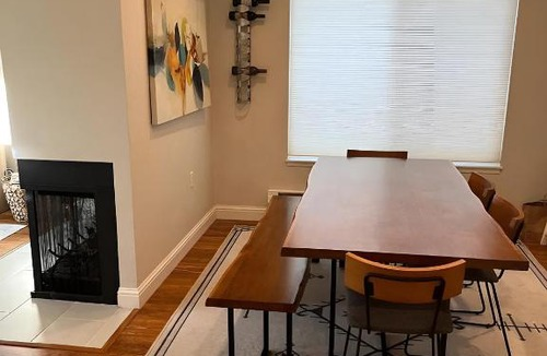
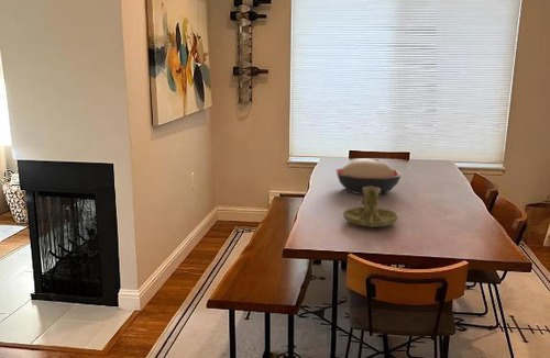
+ candle holder (371, 208)
+ decorative bowl (367, 174)
